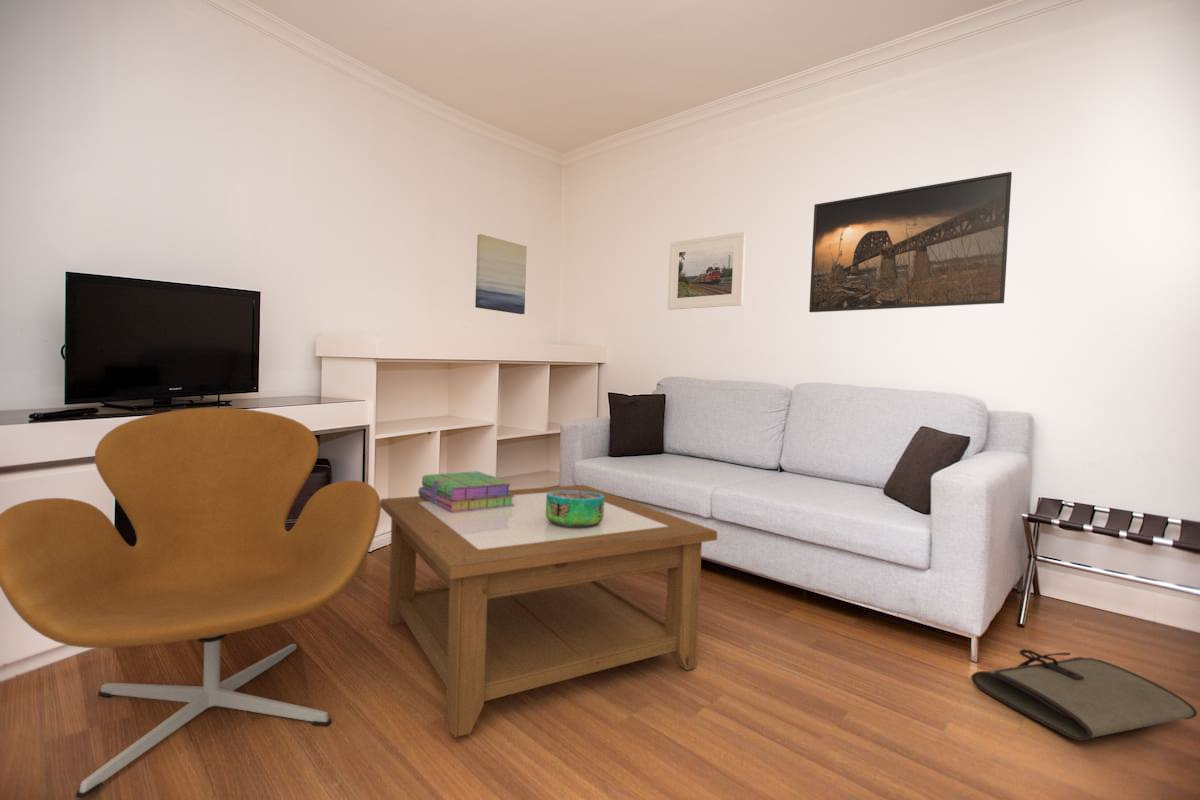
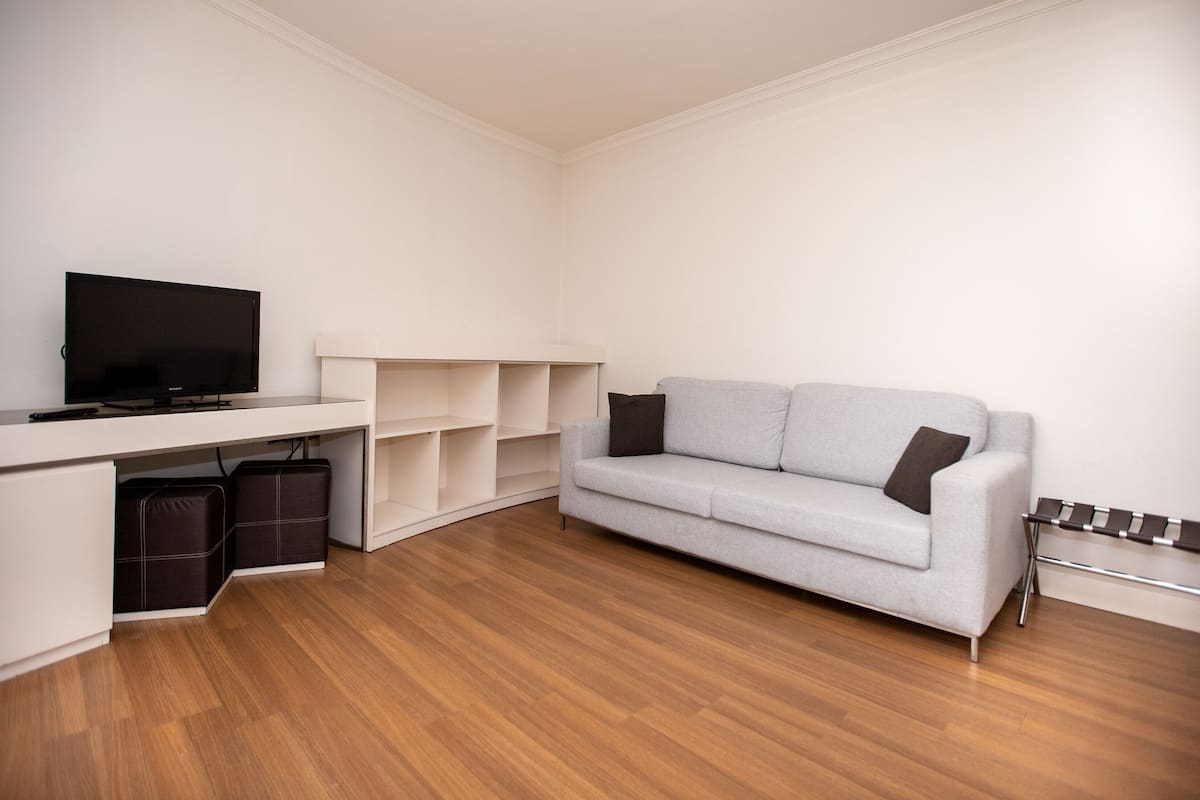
- armchair (211, 560)
- decorative bowl (575, 507)
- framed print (900, 249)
- wall art (501, 275)
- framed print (704, 272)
- stack of books (465, 489)
- coffee table (534, 578)
- tool roll (1078, 682)
